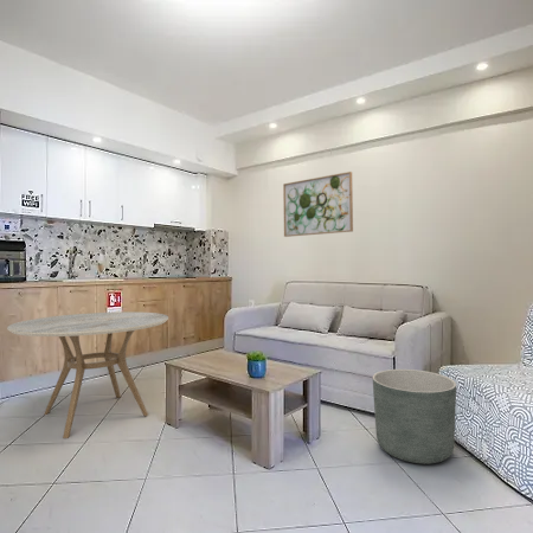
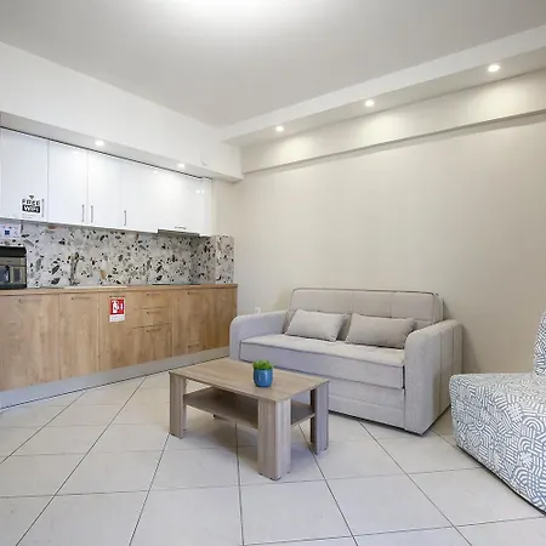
- dining table (95, 367)
- planter (413, 415)
- wall art (315, 206)
